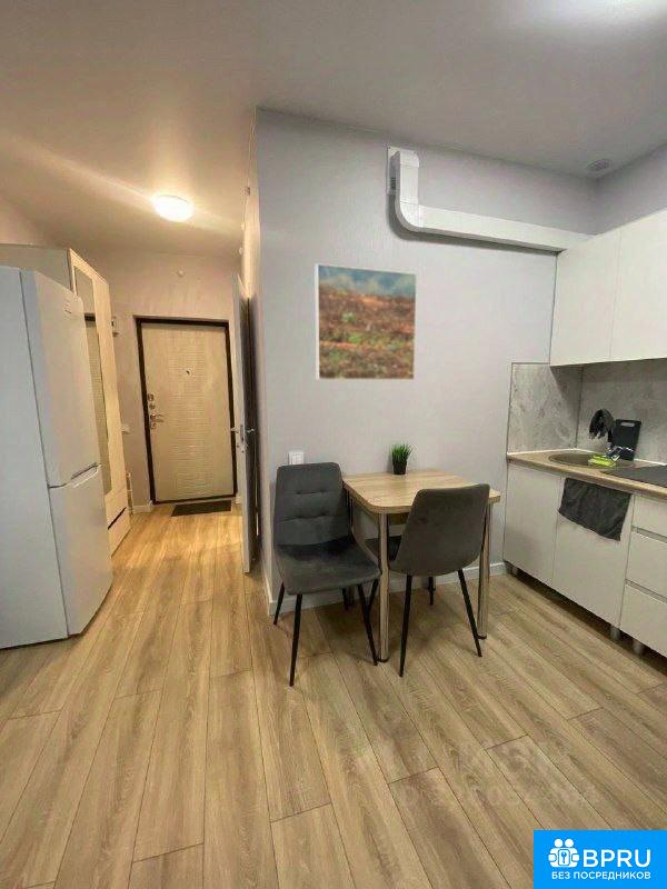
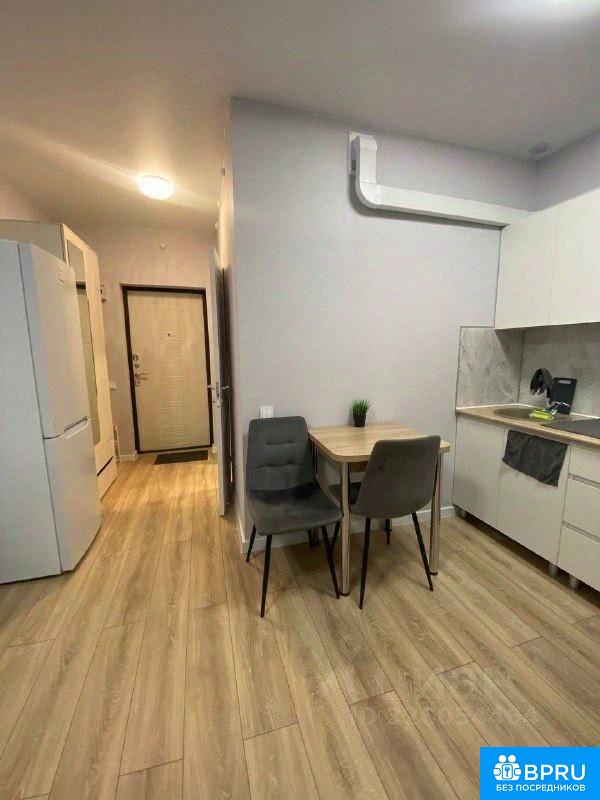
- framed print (367, 326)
